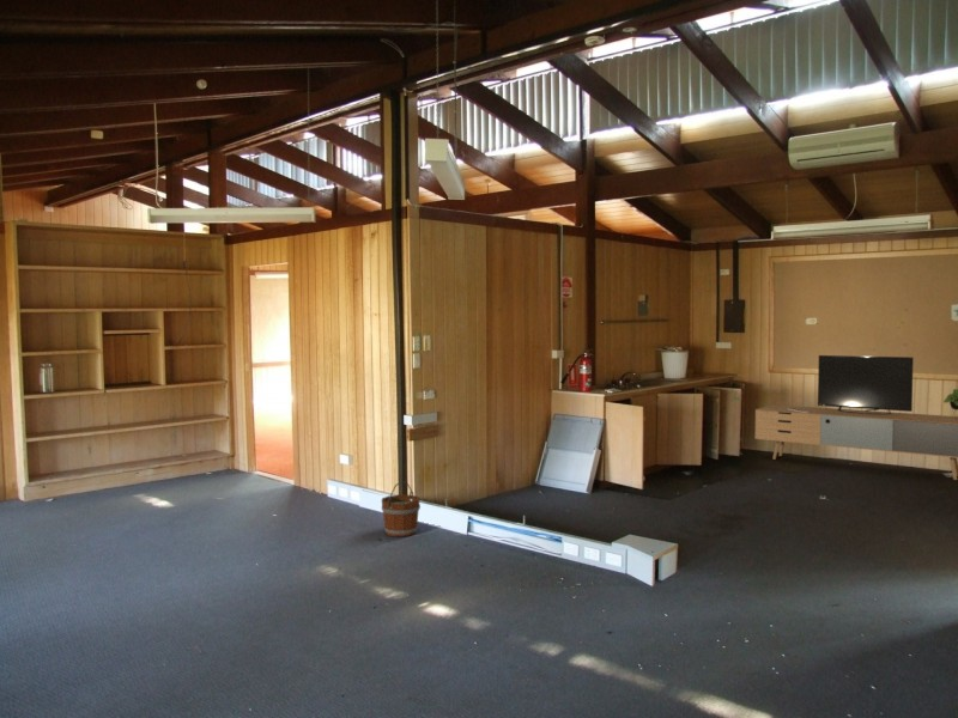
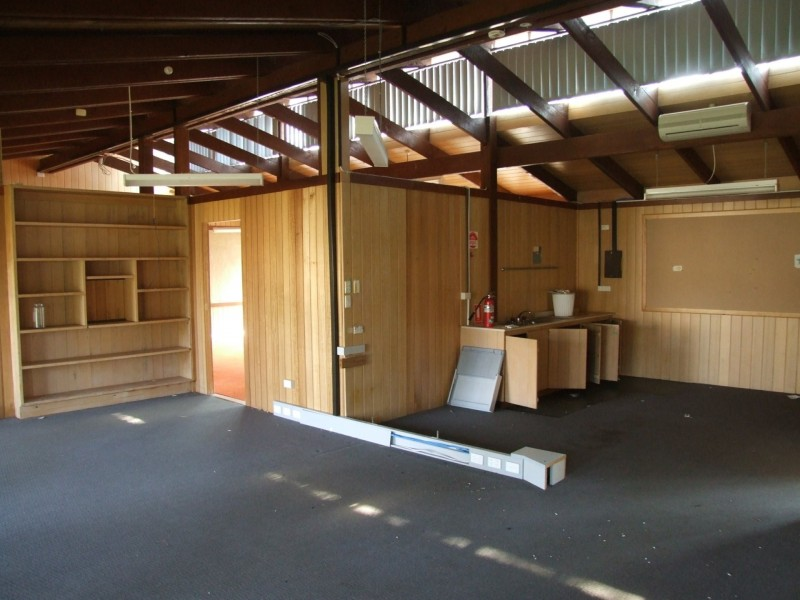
- media console (861, 412)
- wooden bucket (400, 506)
